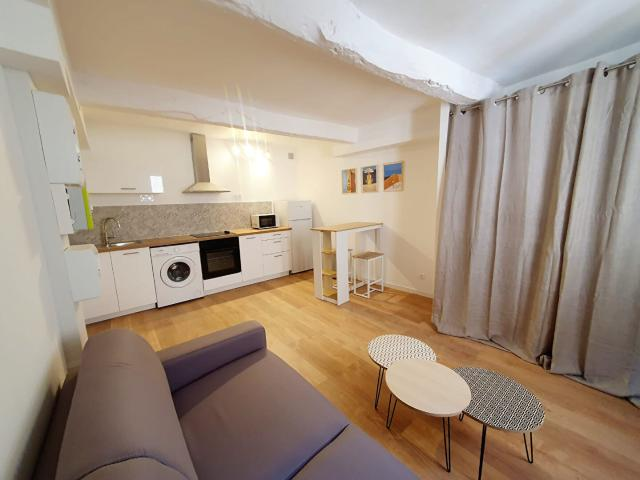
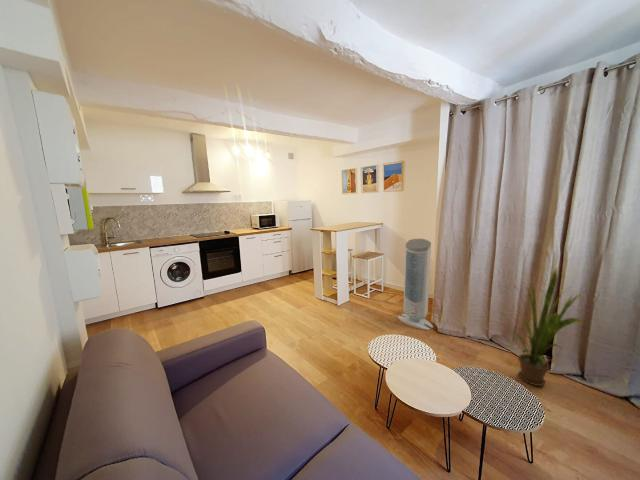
+ air purifier (416, 281)
+ house plant (536, 326)
